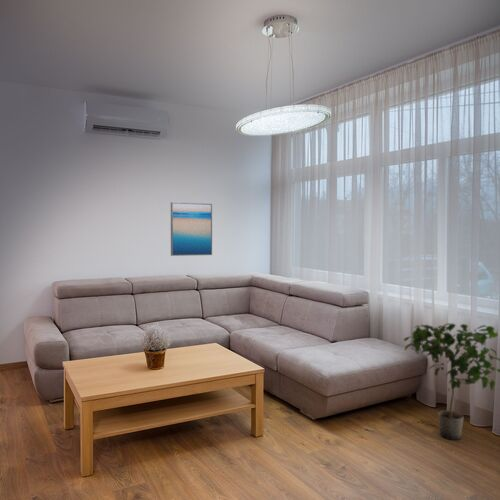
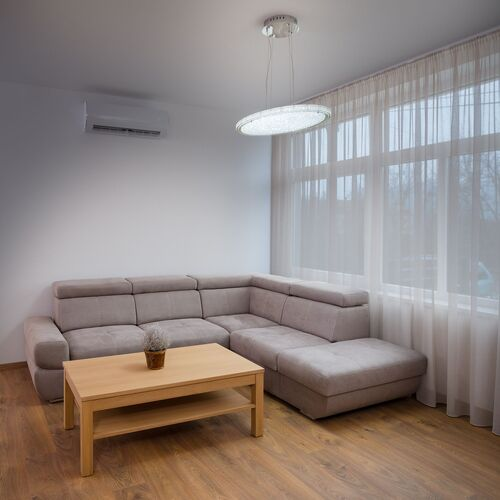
- potted plant (446, 376)
- wall art (191, 229)
